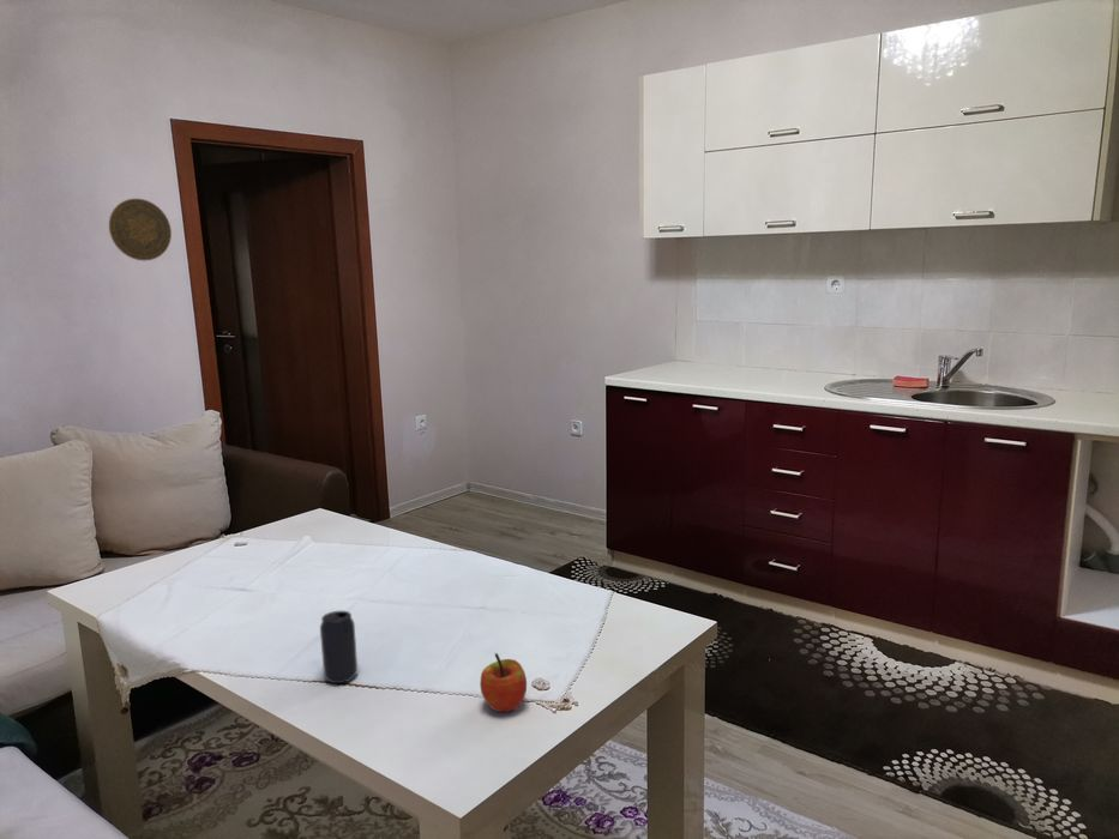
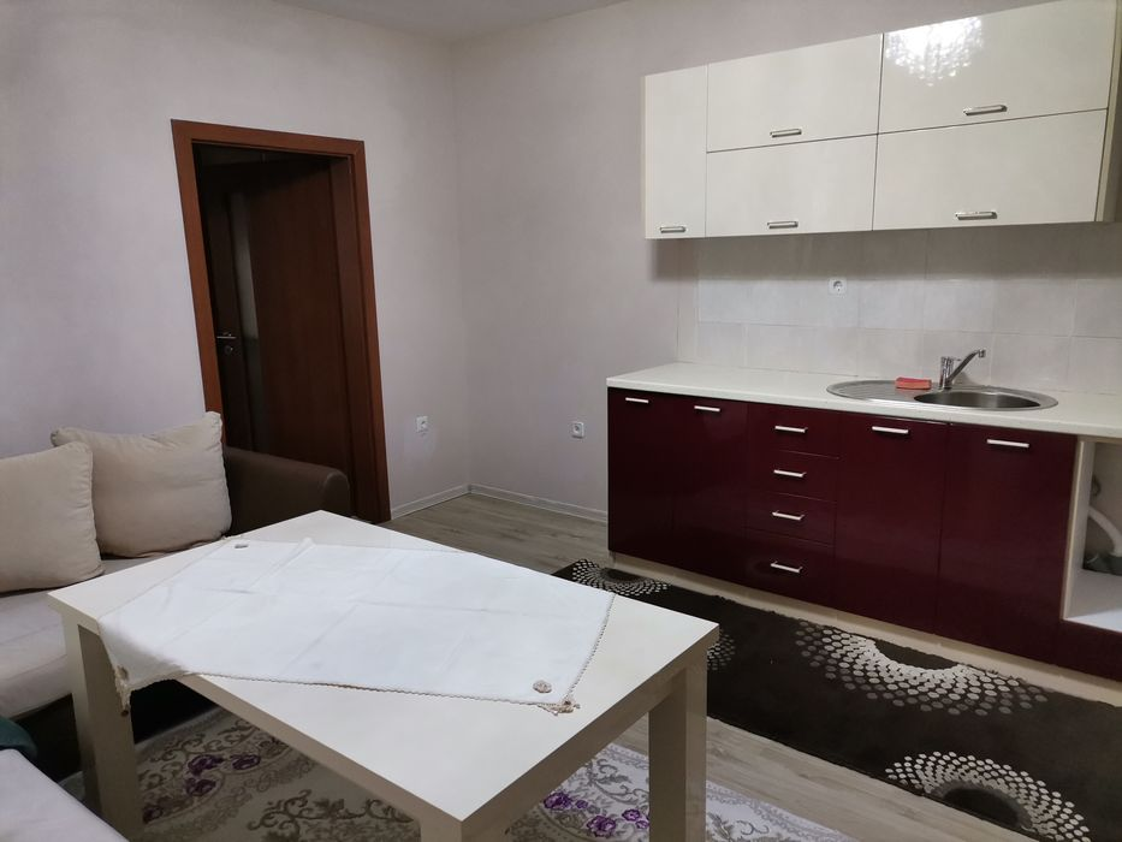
- apple (503, 678)
- beverage can (338, 646)
- decorative plate (142, 229)
